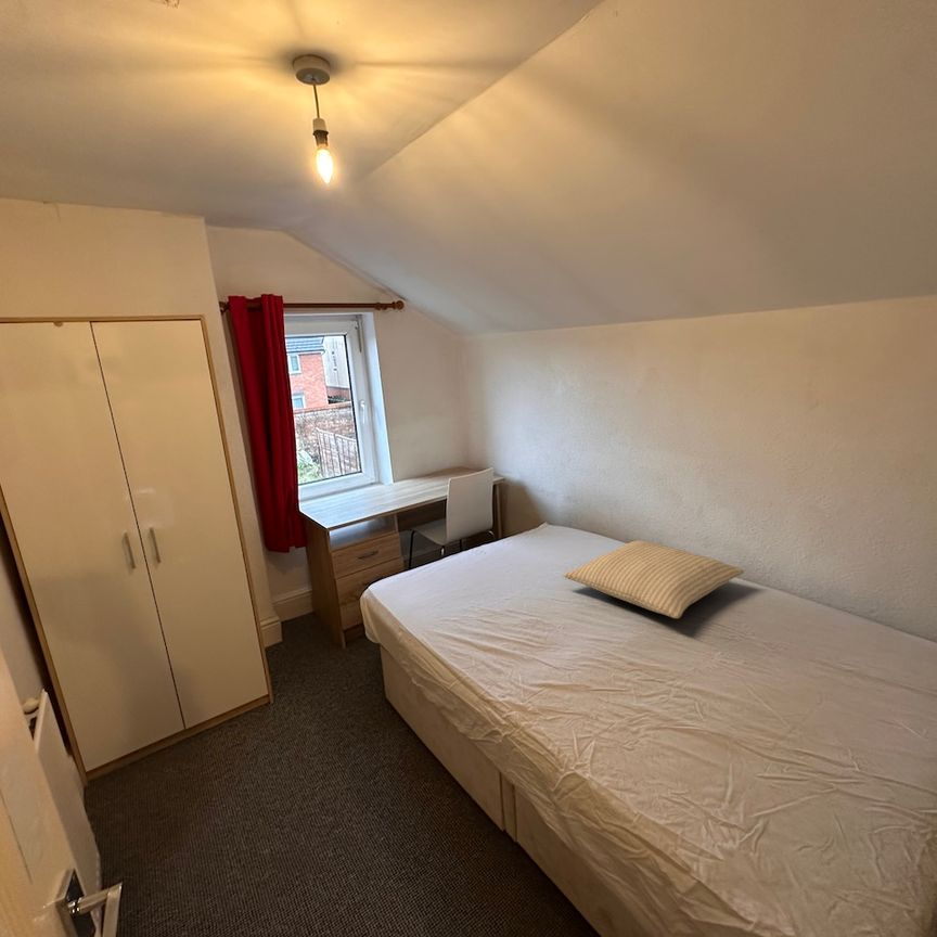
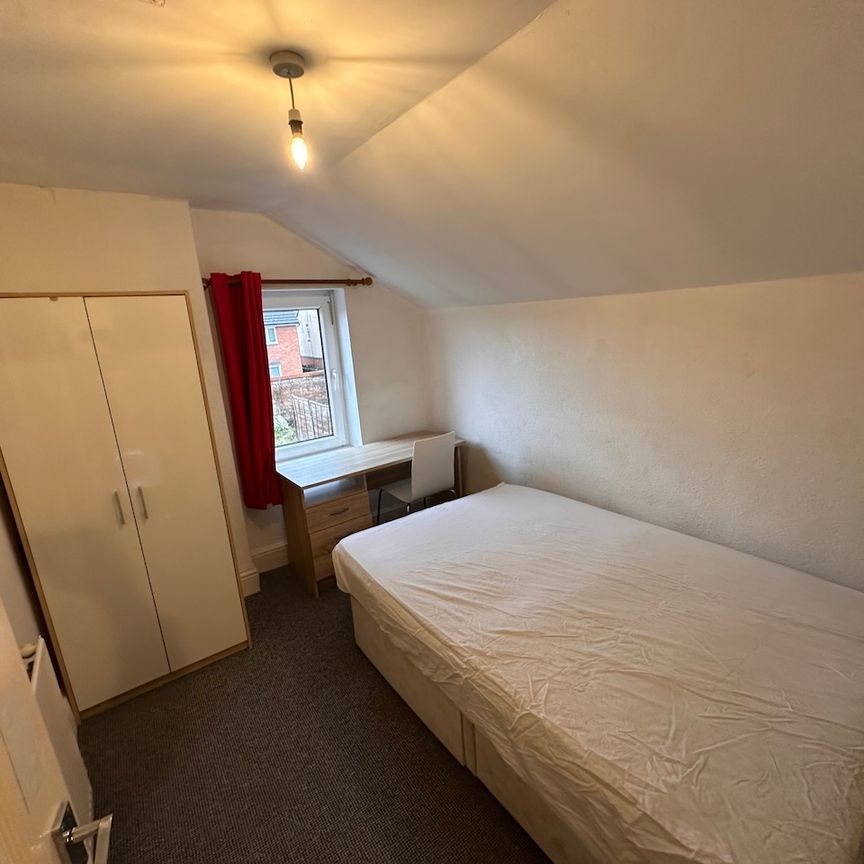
- pillow (652, 574)
